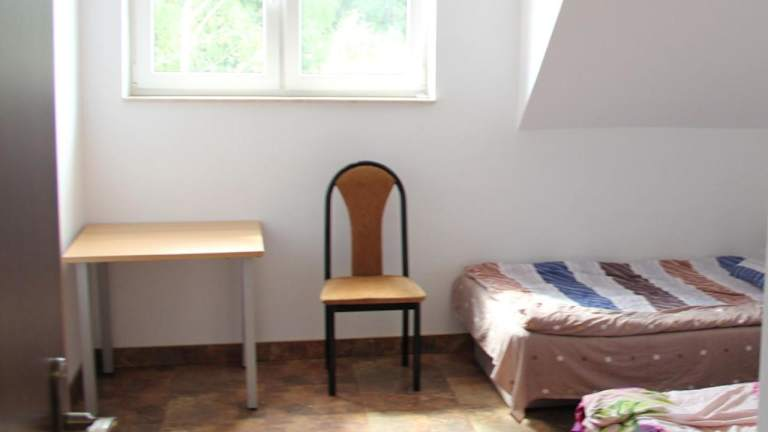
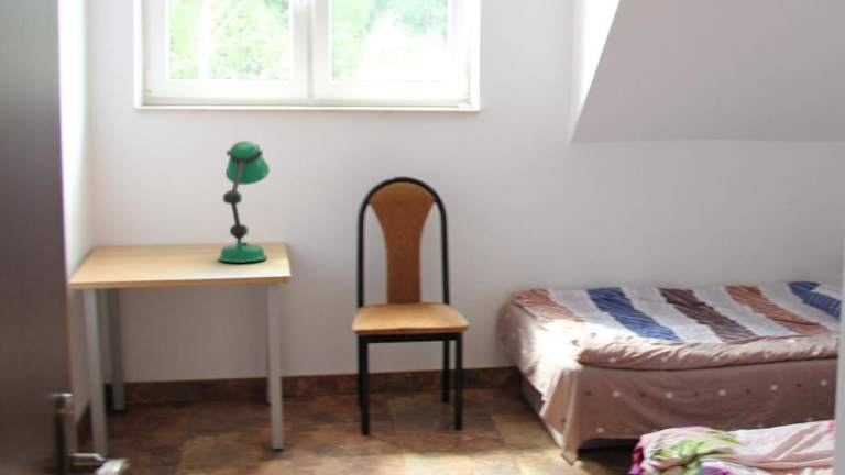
+ desk lamp (241, 200)
